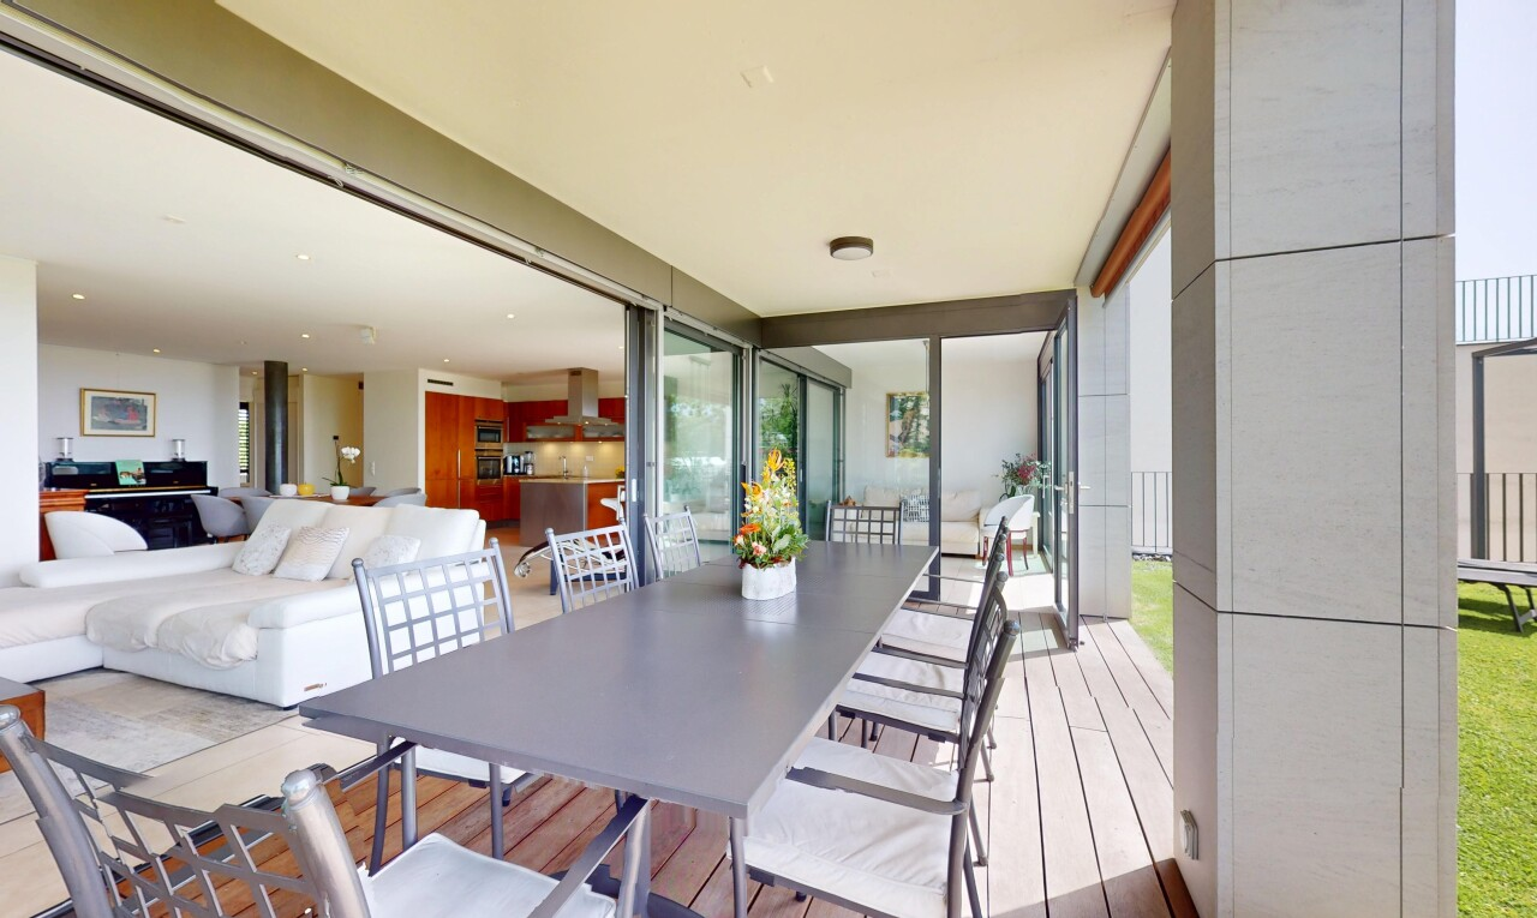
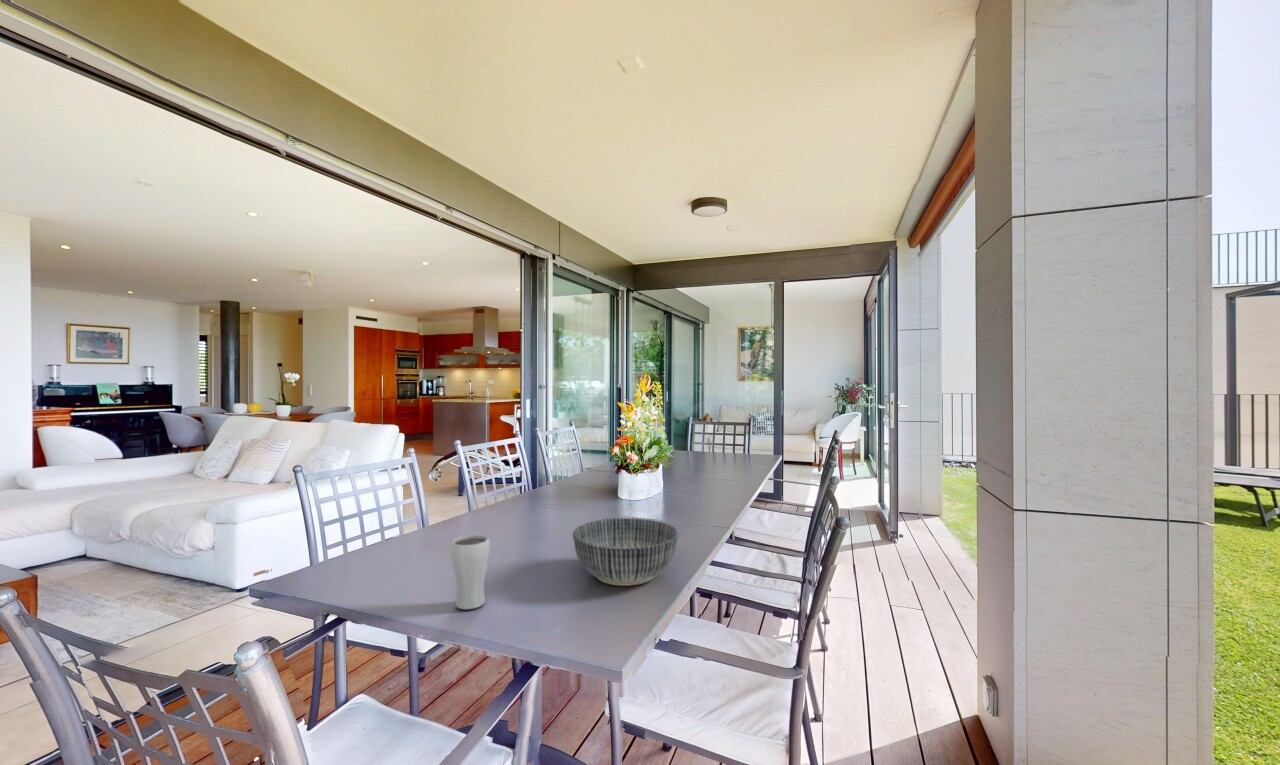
+ bowl (625, 552)
+ drinking glass (470, 572)
